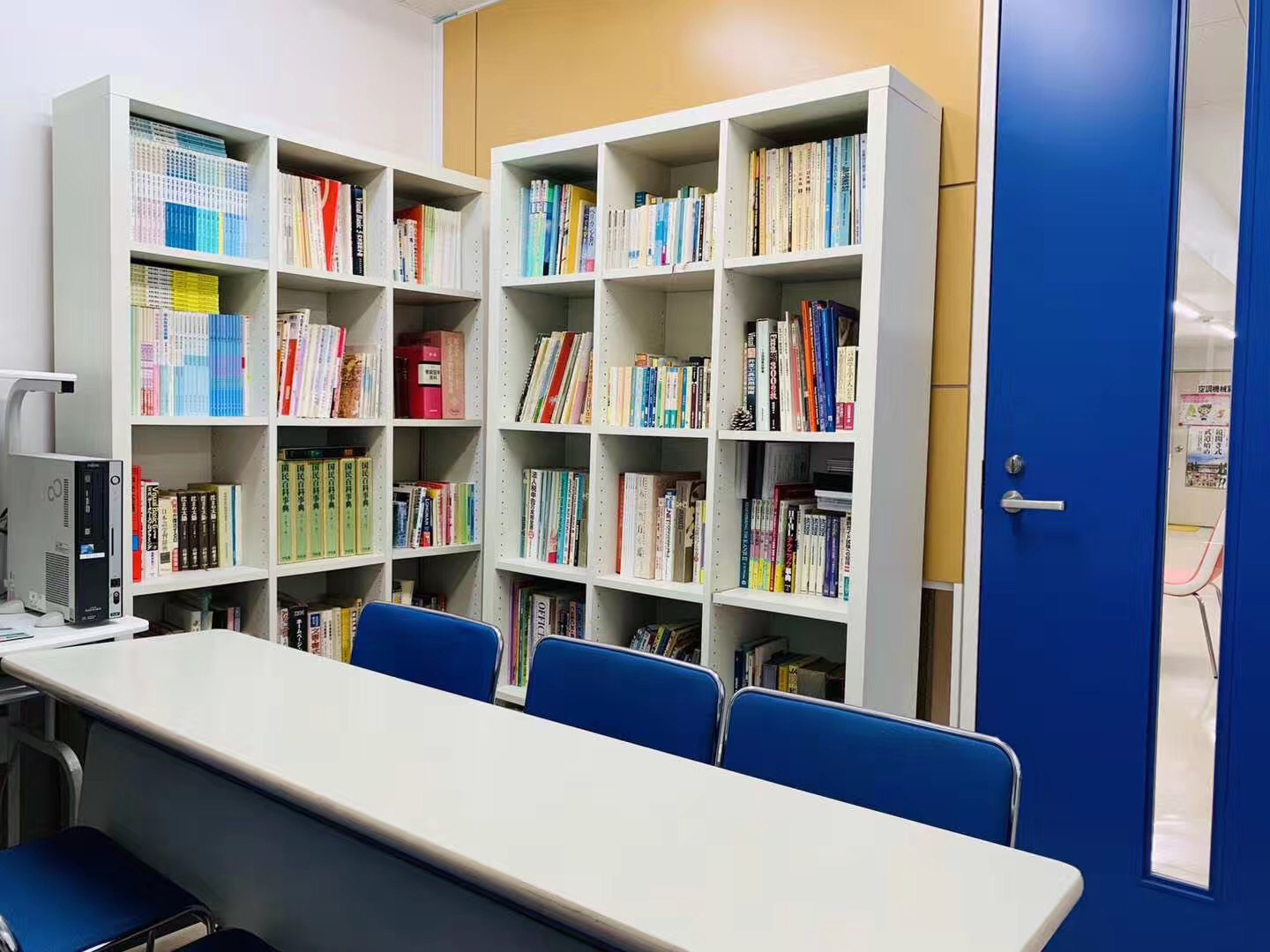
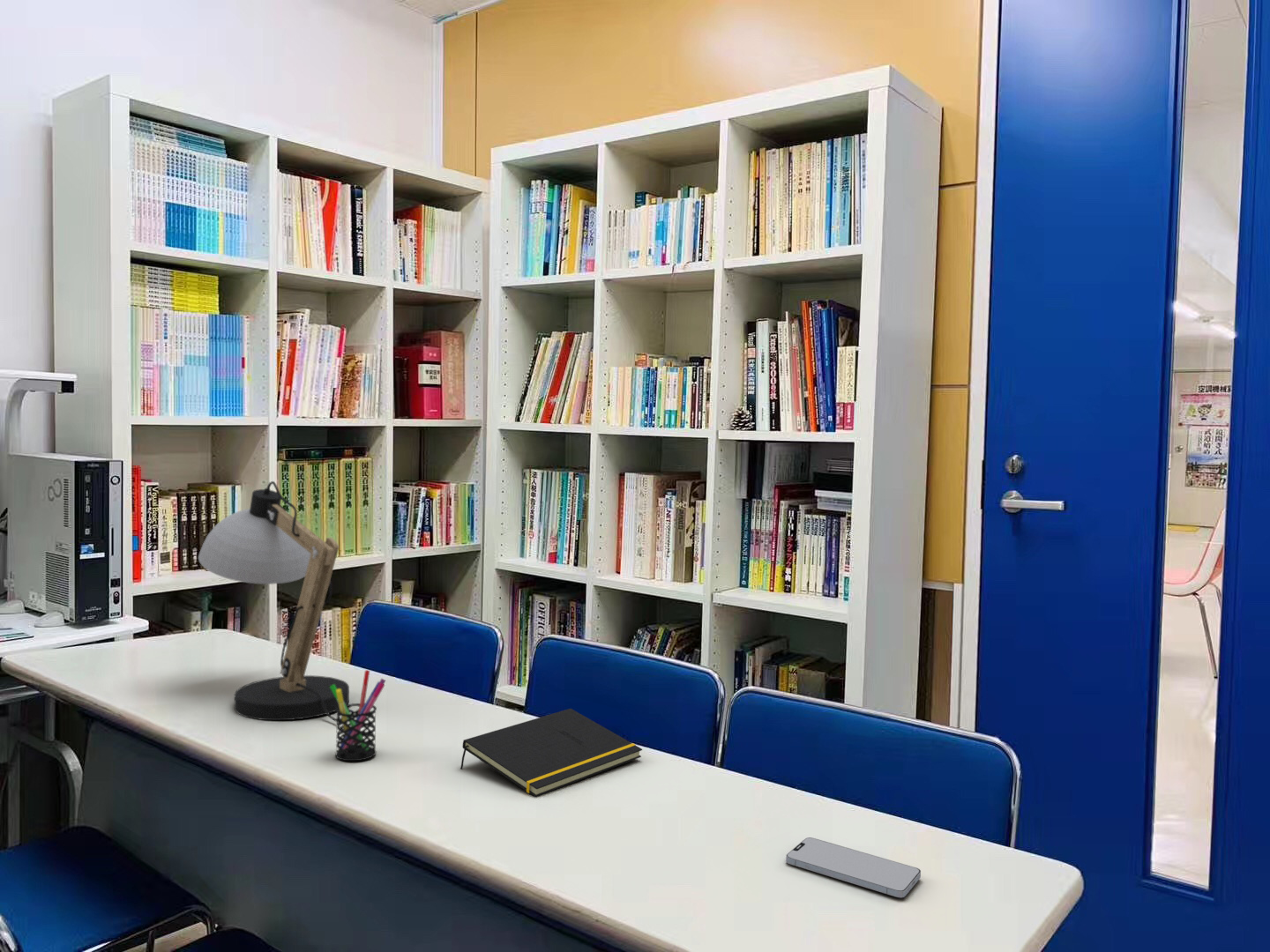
+ pen holder (353, 713)
+ smartphone (852, 866)
+ desk lamp (282, 583)
+ notepad (554, 748)
